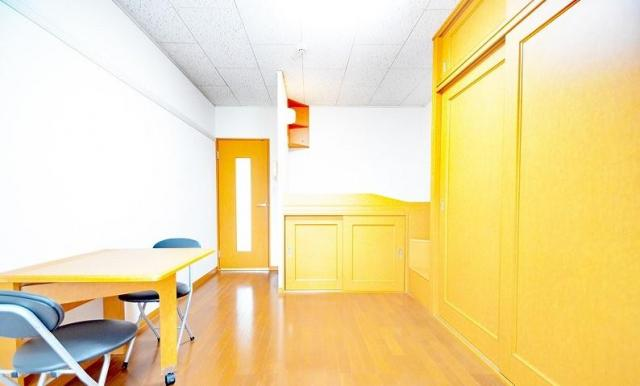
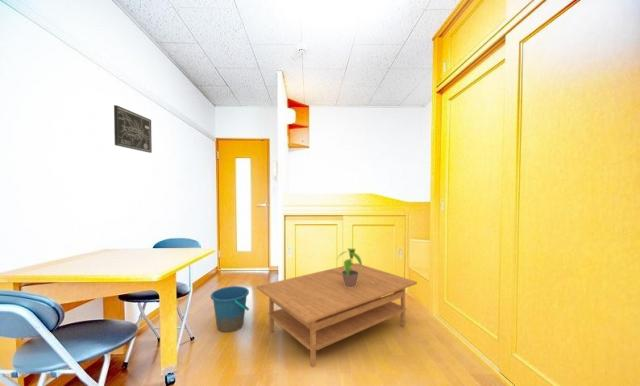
+ potted plant (349, 267)
+ coffee table (338, 306)
+ wall art (134, 131)
+ bucket (230, 309)
